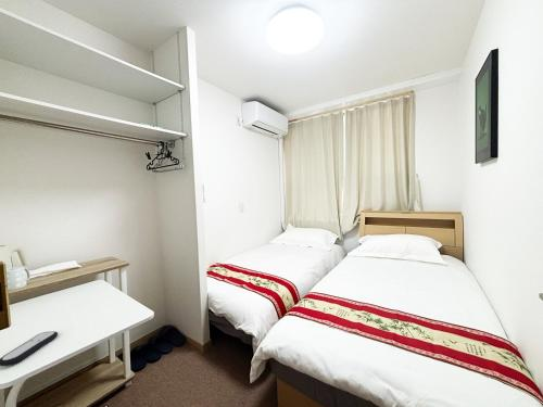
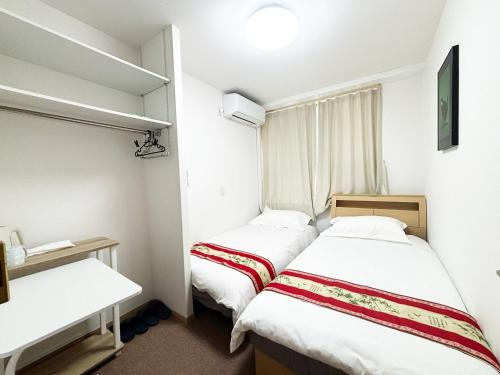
- remote control (29, 346)
